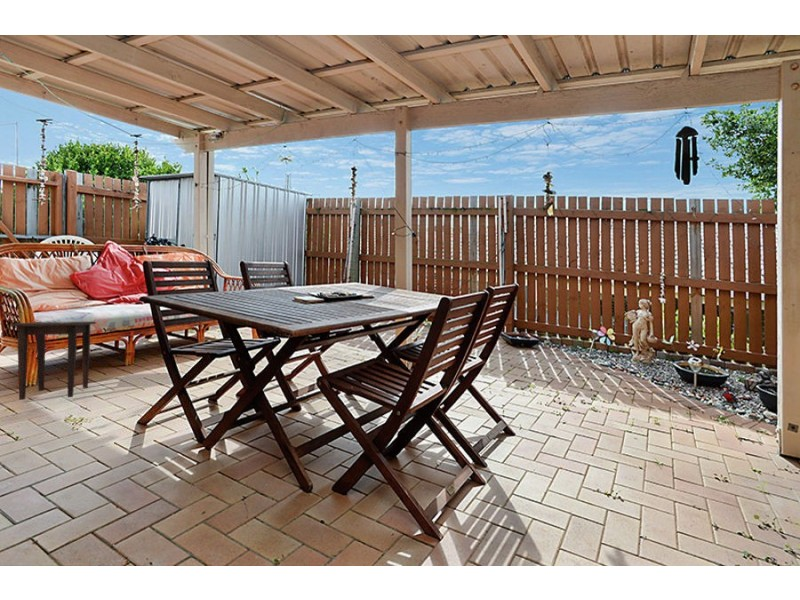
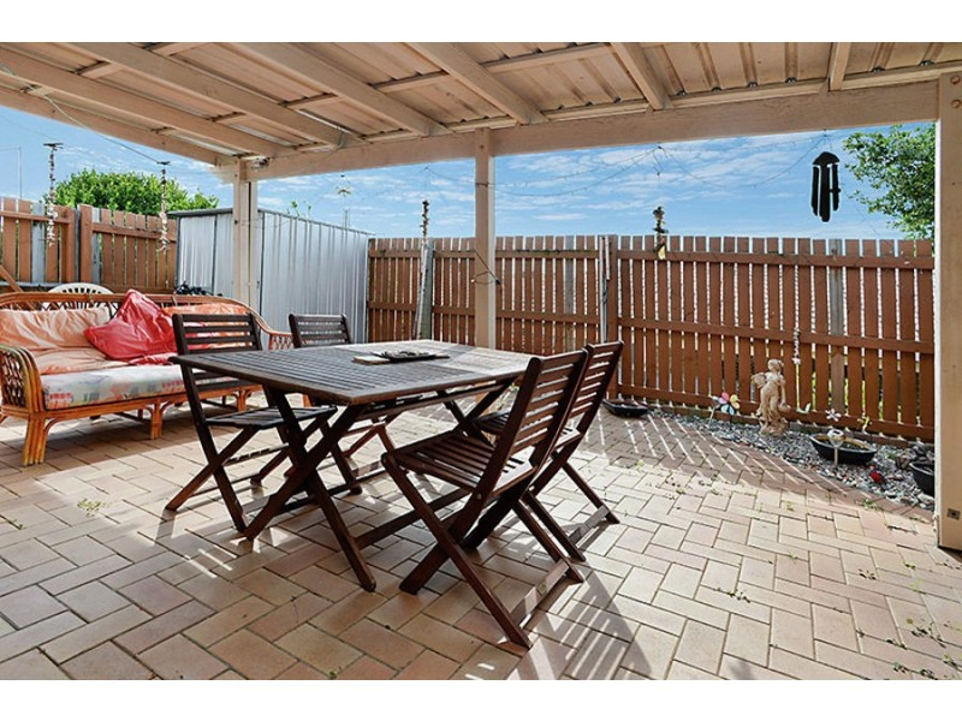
- side table (44, 357)
